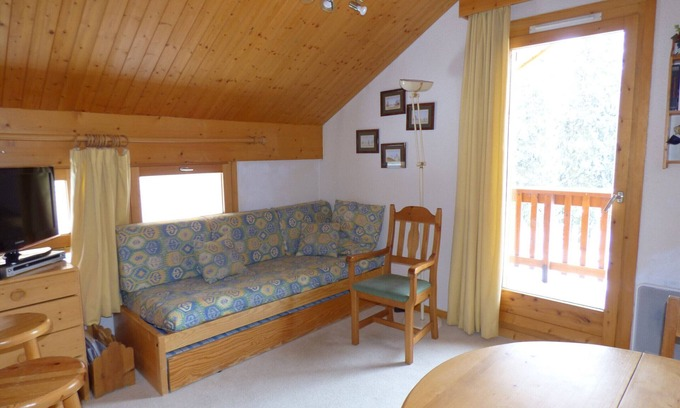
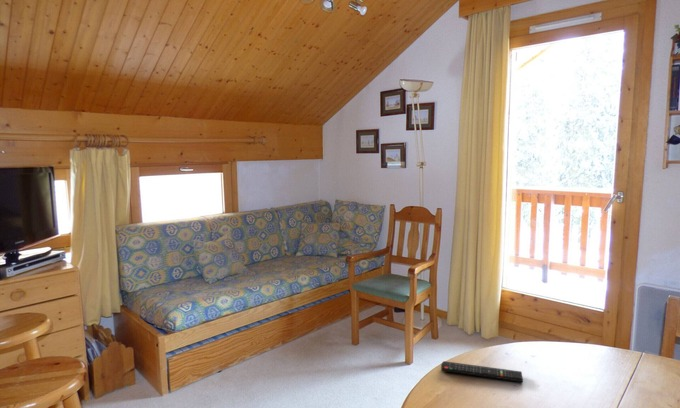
+ remote control (480, 372)
